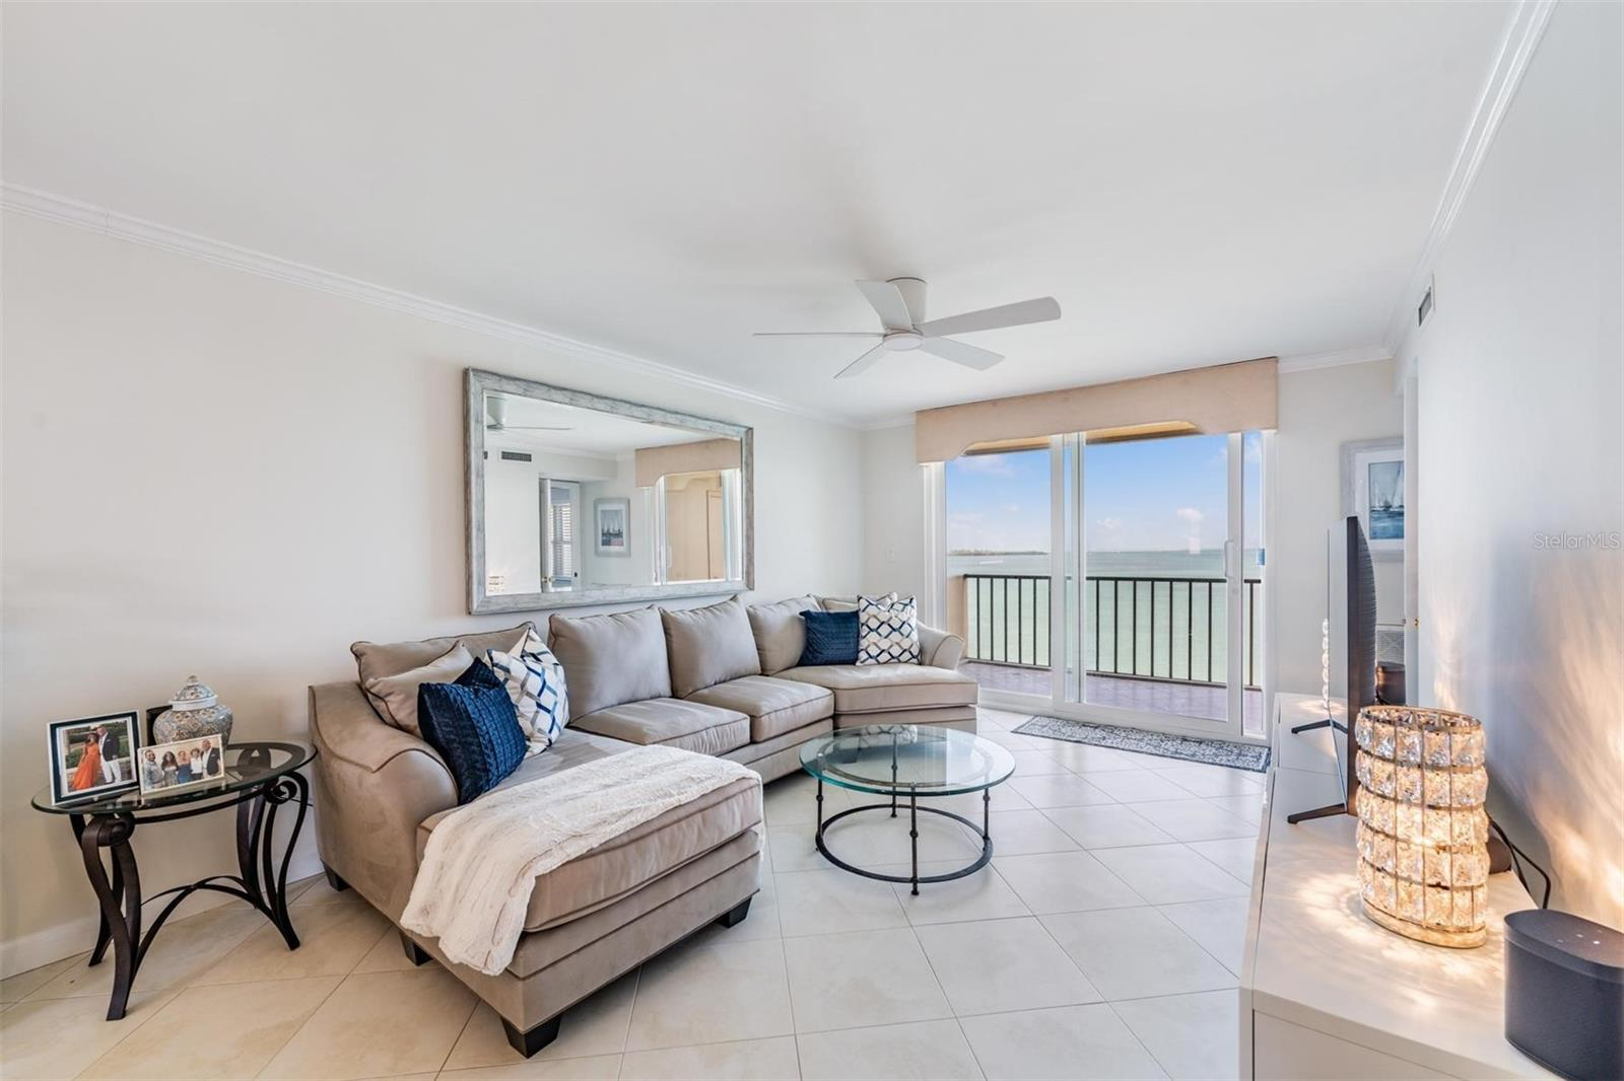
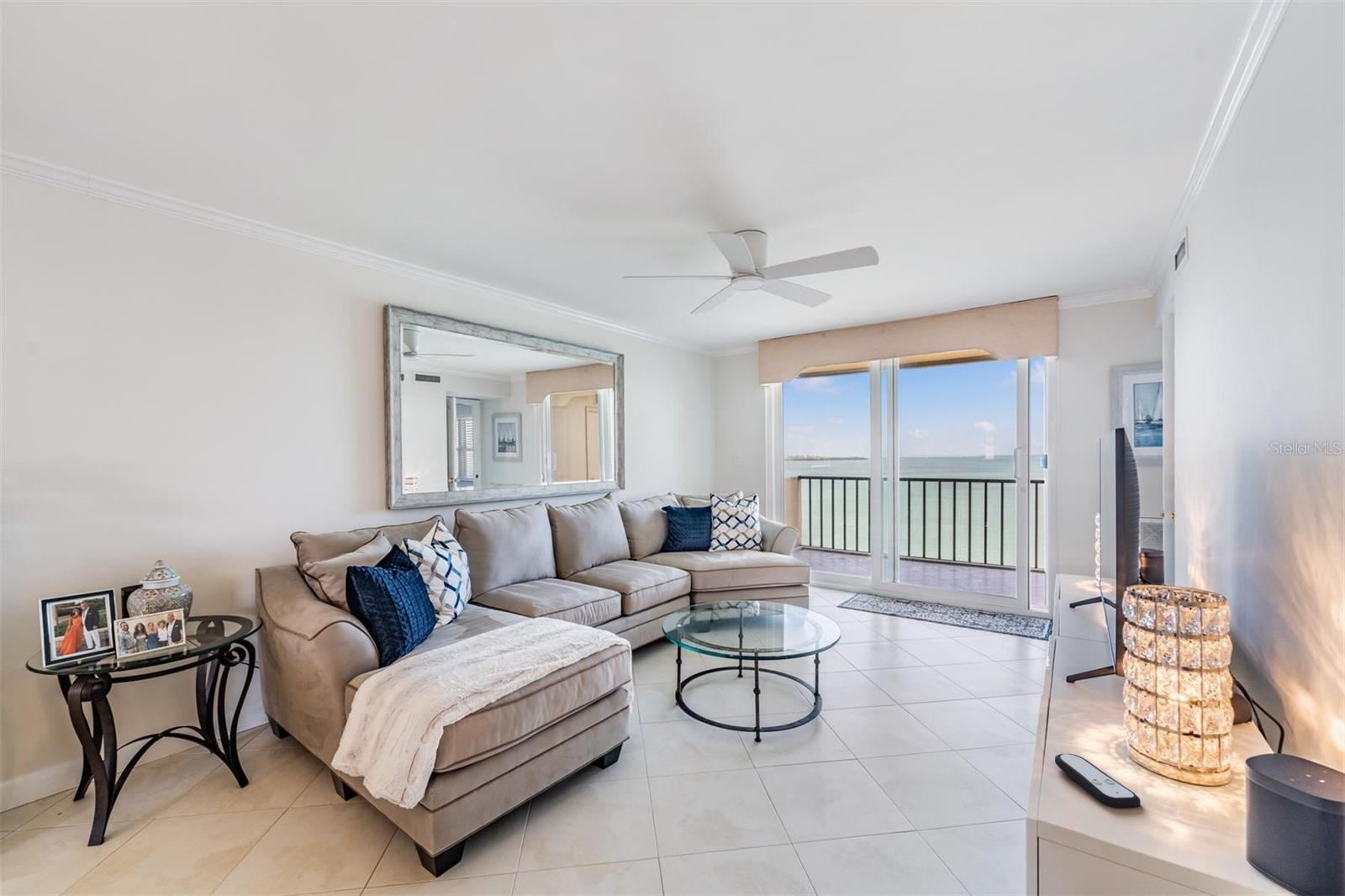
+ remote control (1093, 778)
